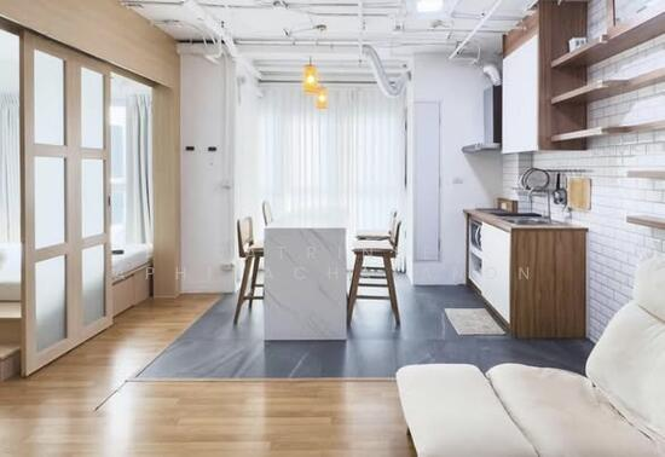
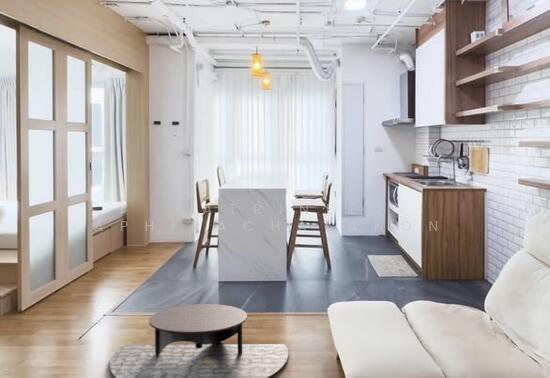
+ coffee table (201, 334)
